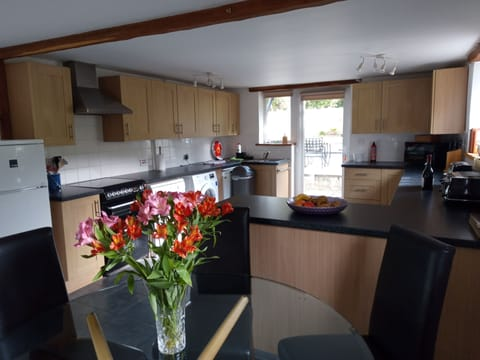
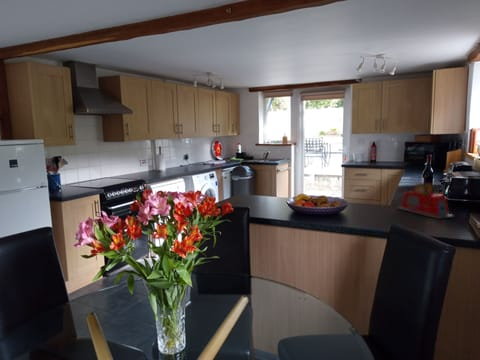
+ toaster (424, 197)
